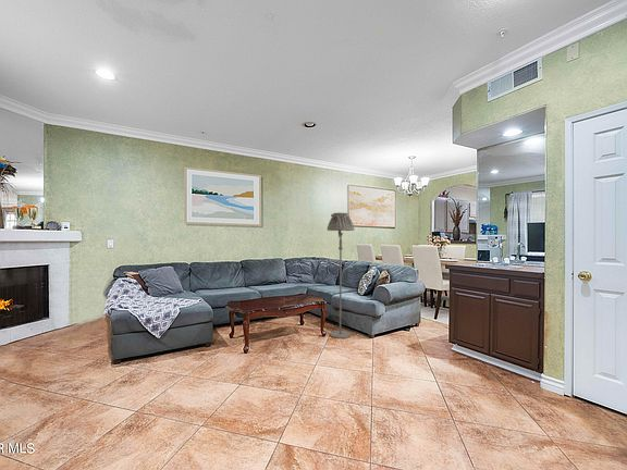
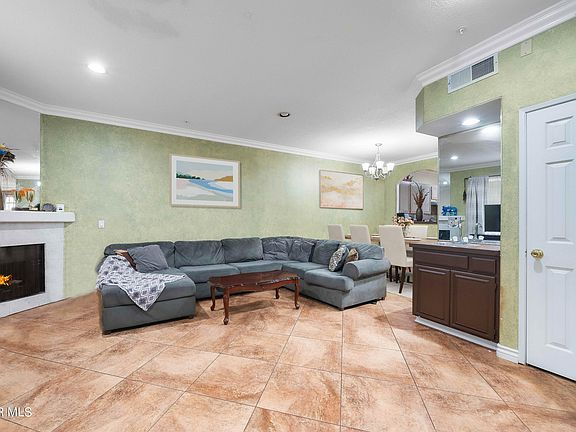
- floor lamp (340, 273)
